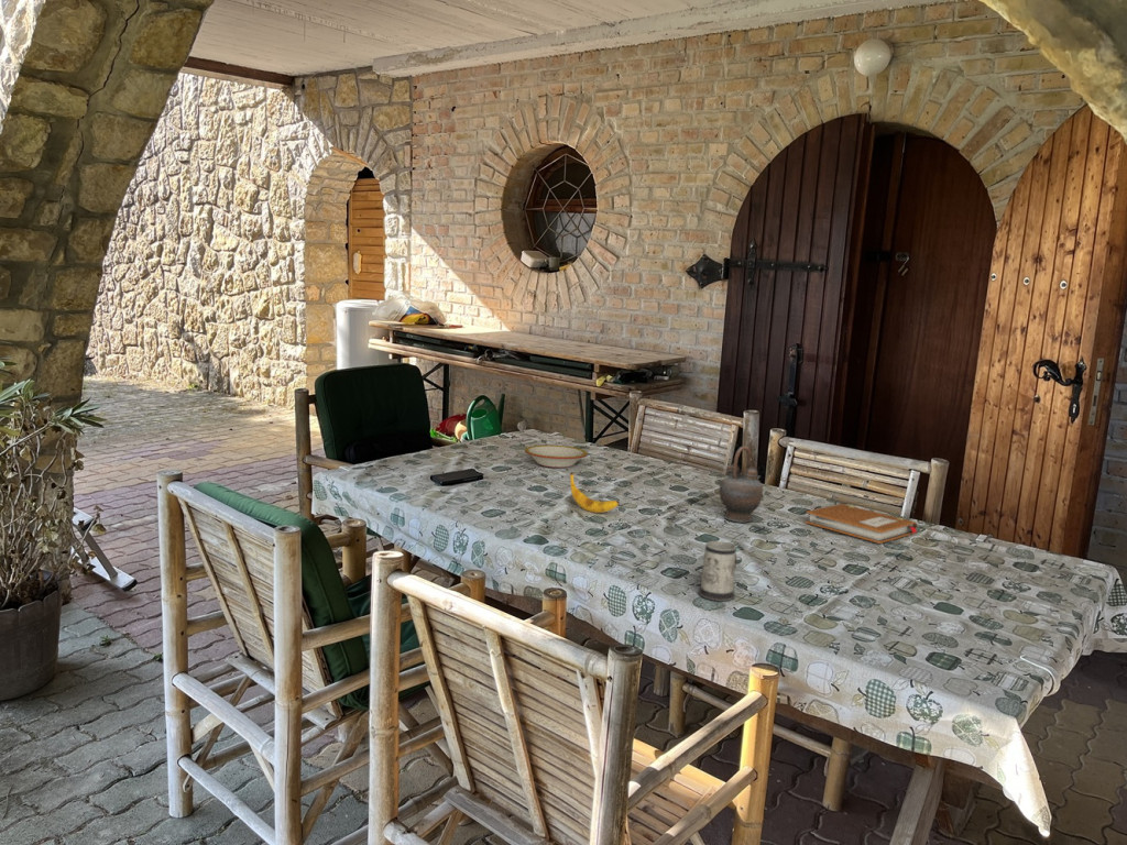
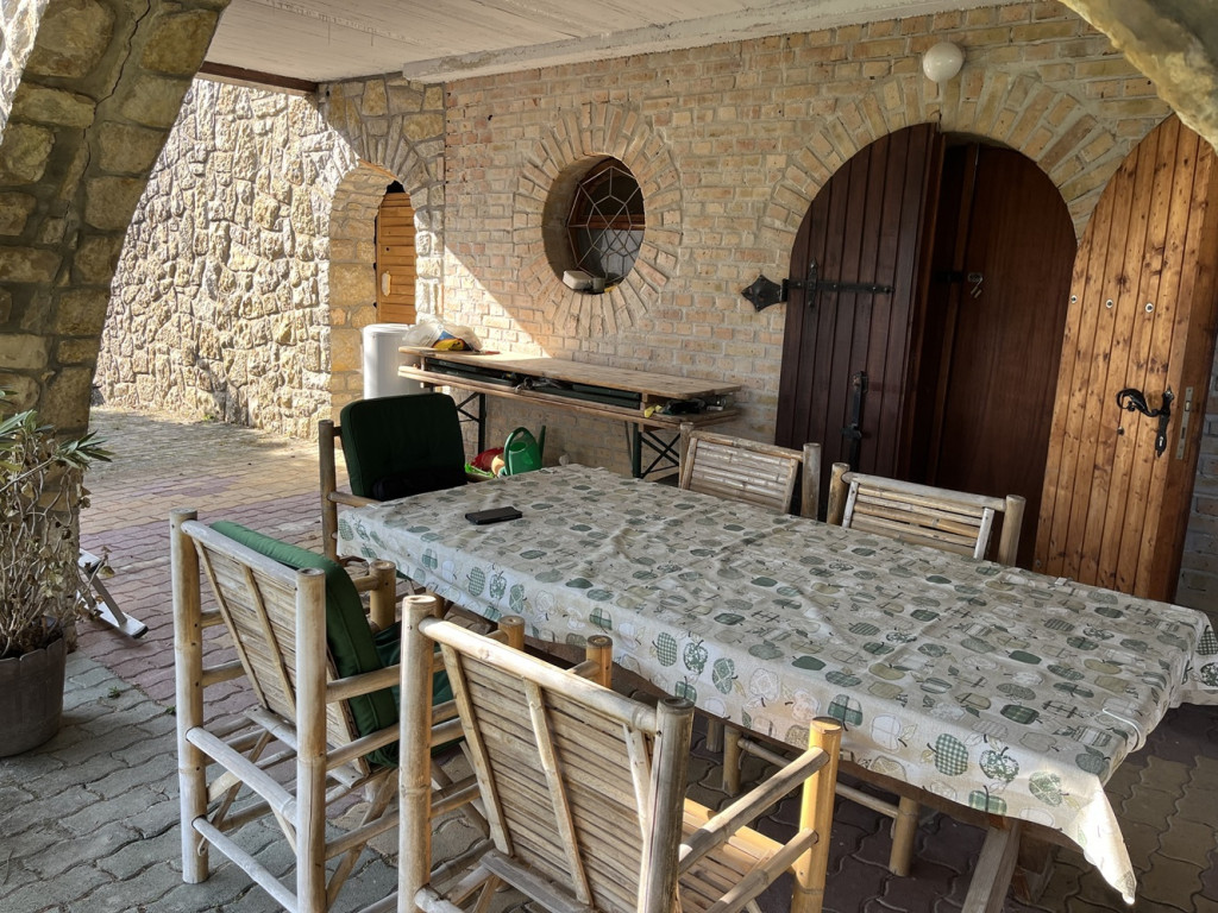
- teapot (744, 482)
- mug (722, 568)
- notebook (863, 523)
- bowl (555, 457)
- banana (591, 498)
